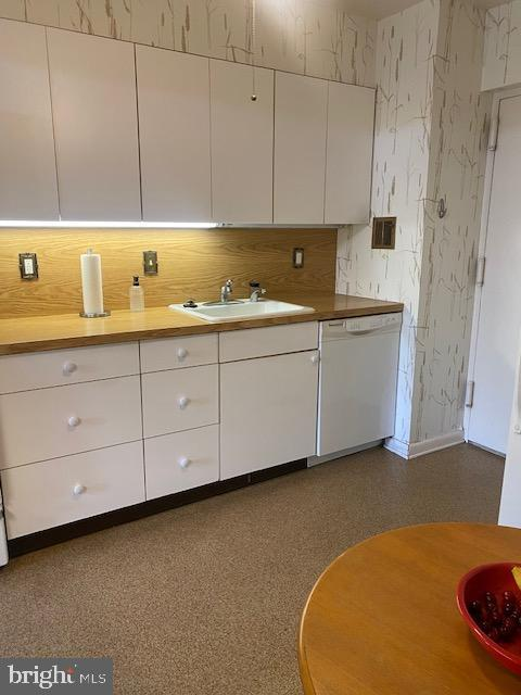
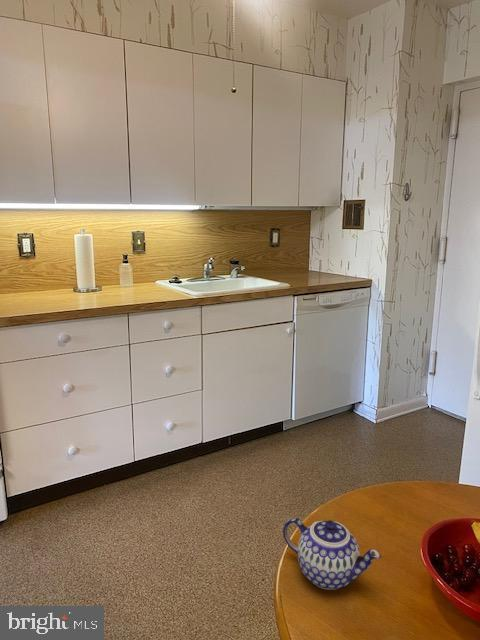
+ teapot (328, 549)
